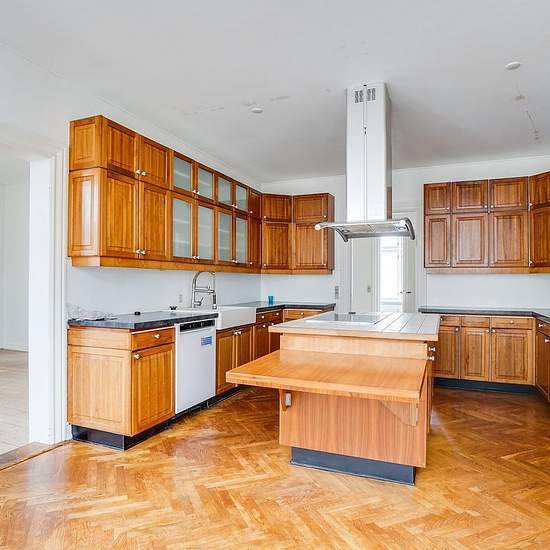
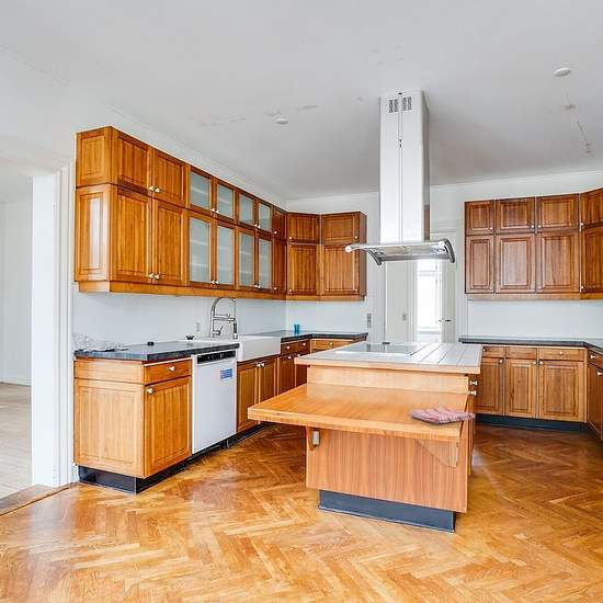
+ dish towel (442, 413)
